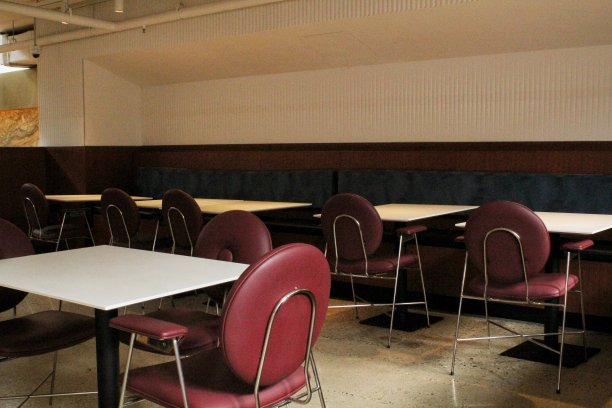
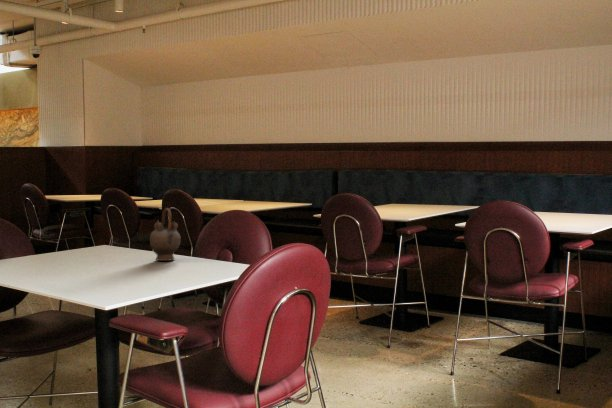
+ teapot (166, 234)
